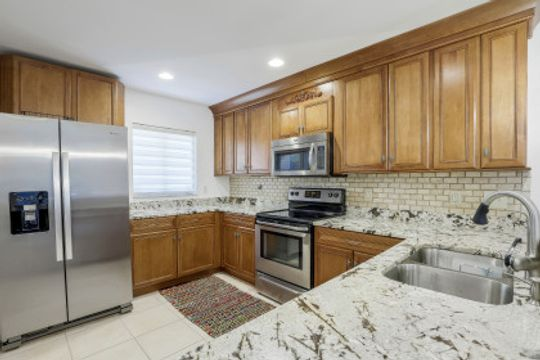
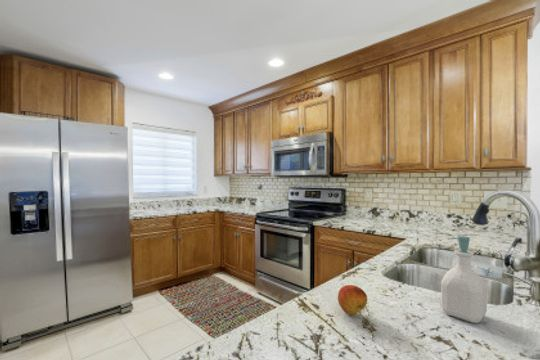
+ soap bottle (463, 275)
+ fruit (351, 299)
